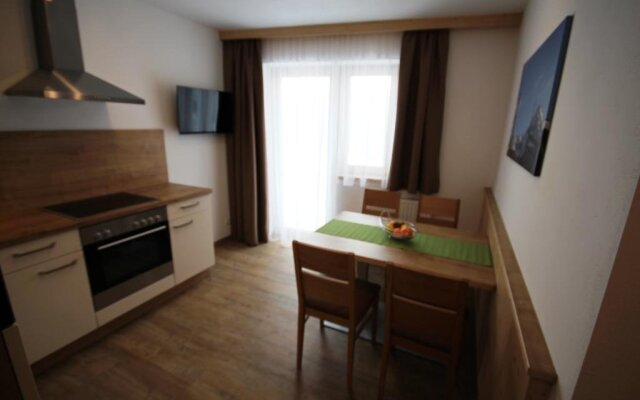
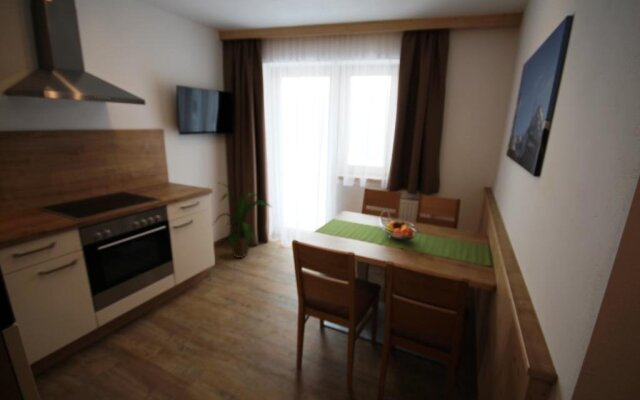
+ house plant (244, 221)
